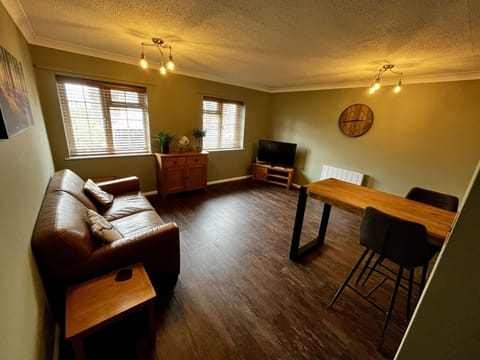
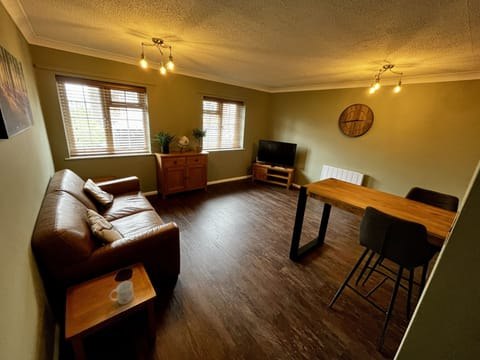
+ mug (121, 293)
